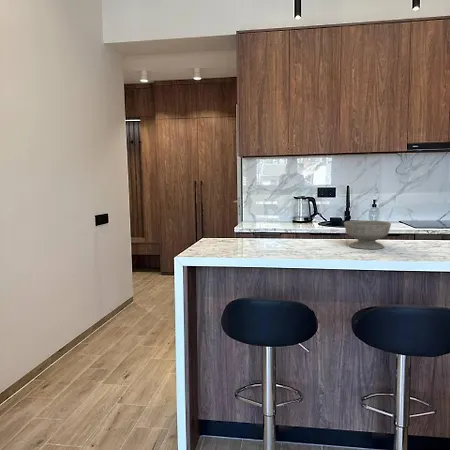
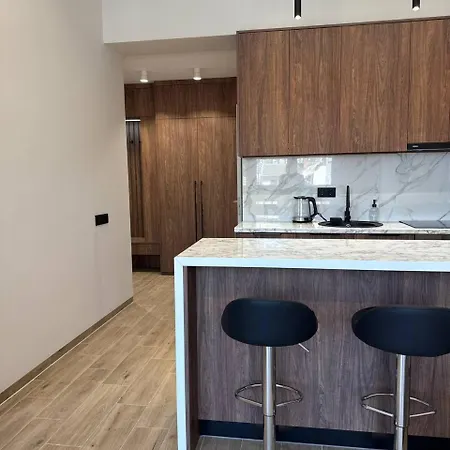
- bowl (366, 234)
